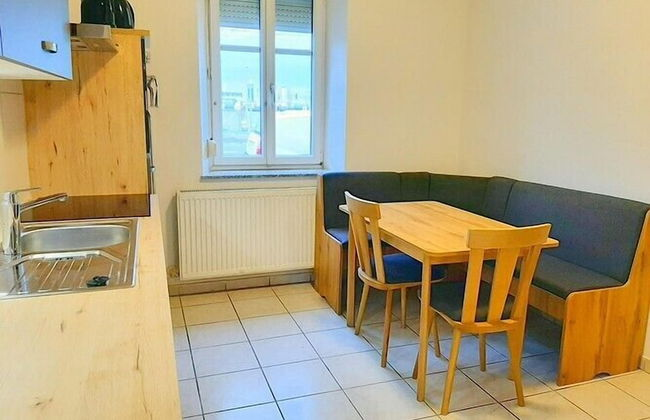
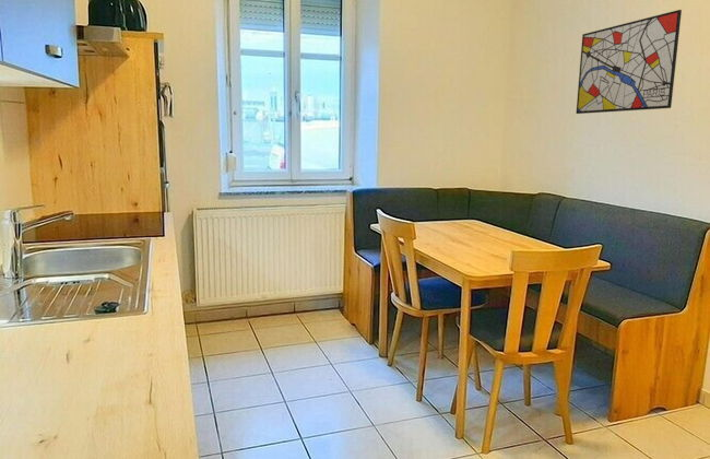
+ wall art (623, 68)
